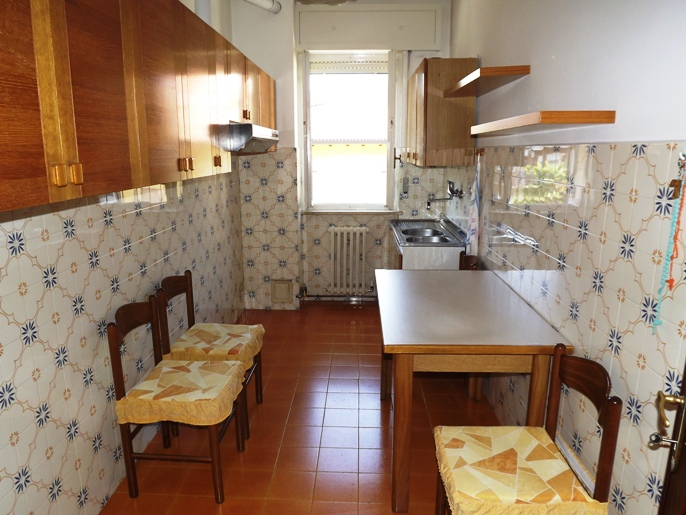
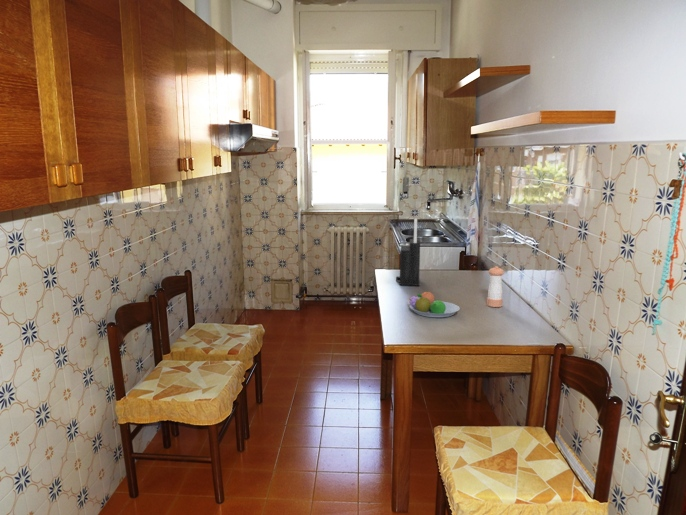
+ knife block (408, 251)
+ fruit bowl (433, 302)
+ pepper shaker (495, 285)
